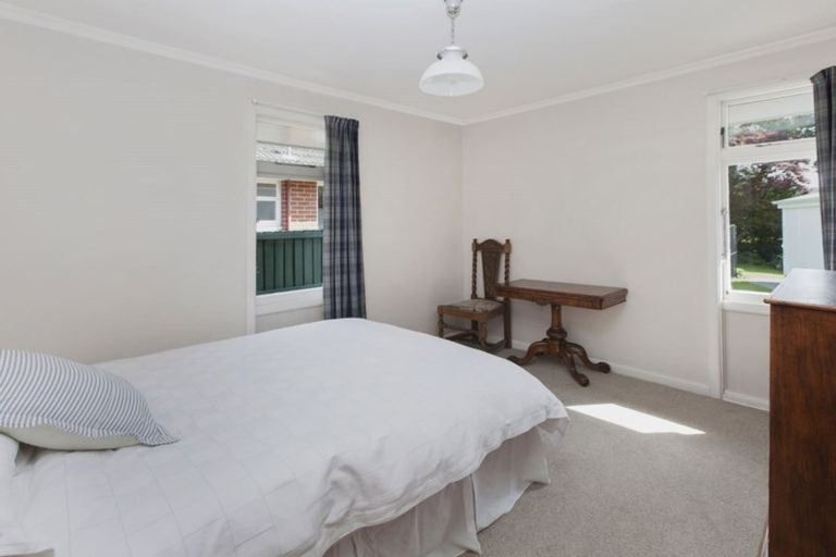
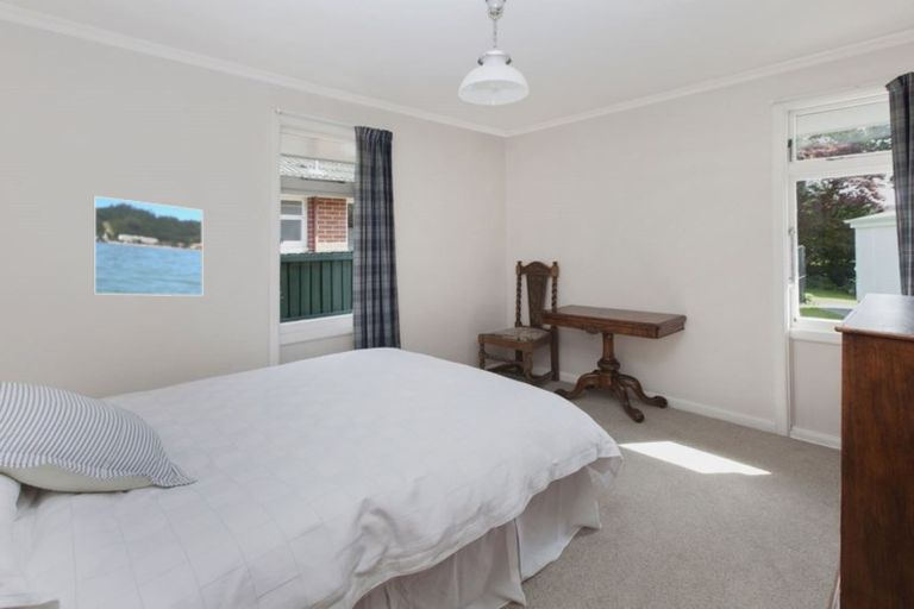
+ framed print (151, 249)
